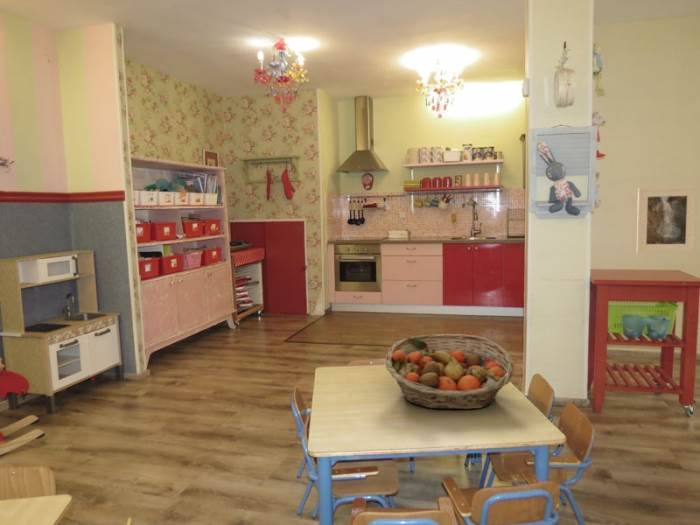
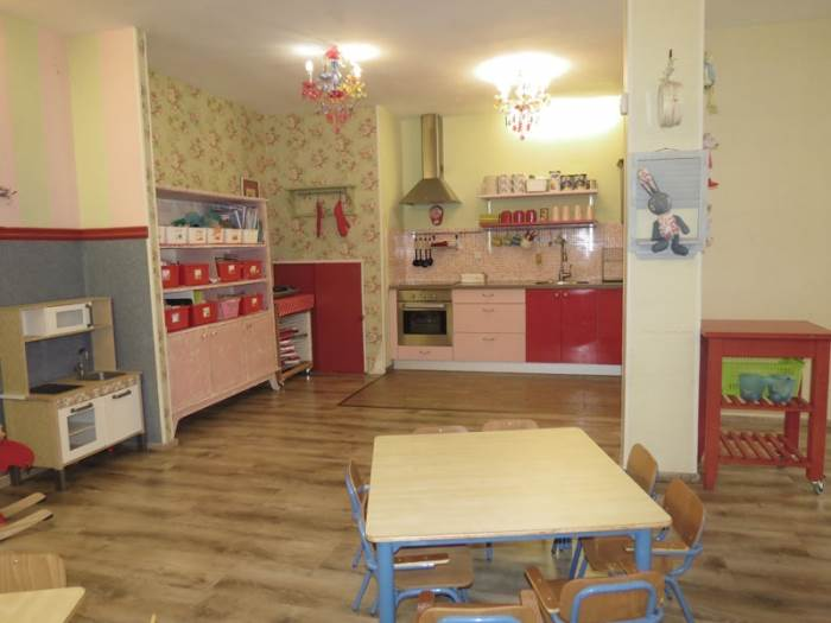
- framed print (666, 220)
- fruit basket (448, 370)
